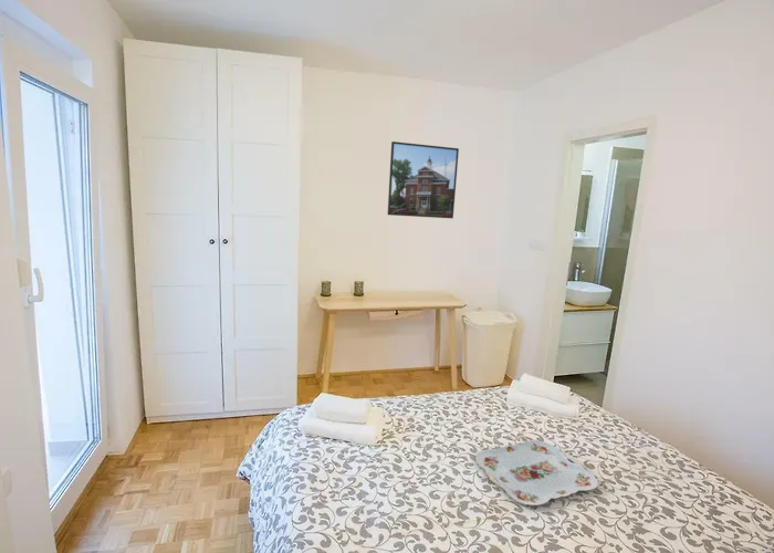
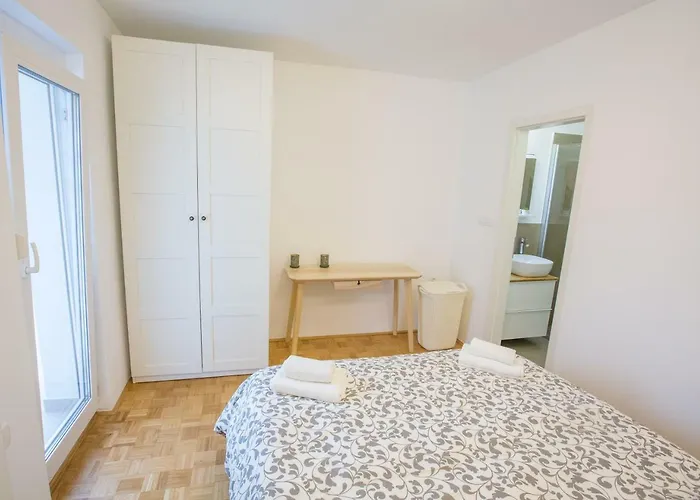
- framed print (422, 181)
- serving tray (534, 470)
